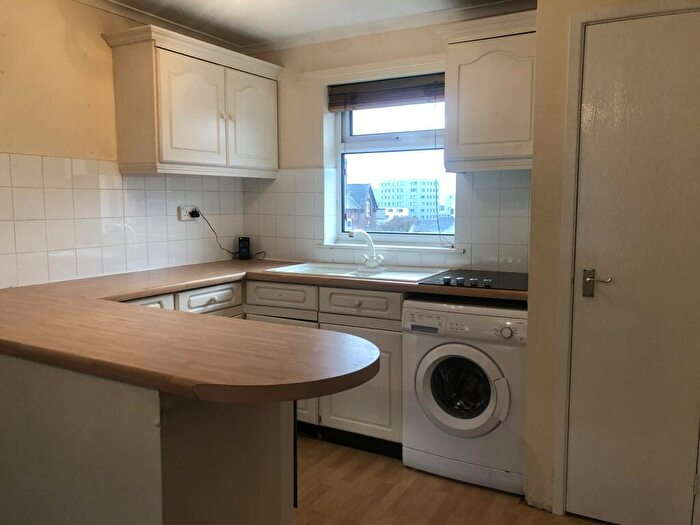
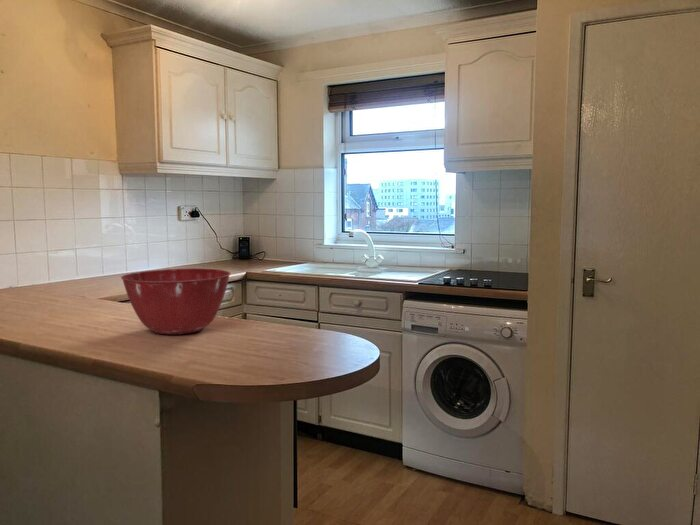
+ mixing bowl (177, 301)
